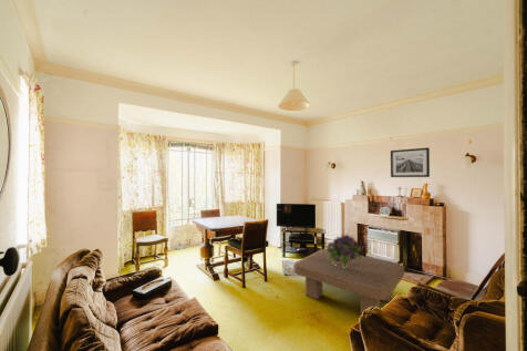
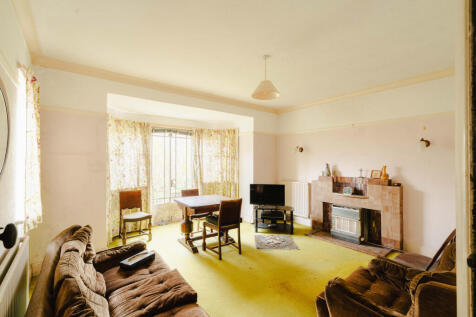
- bouquet (344, 251)
- wall art (409, 163)
- coffee table (348, 280)
